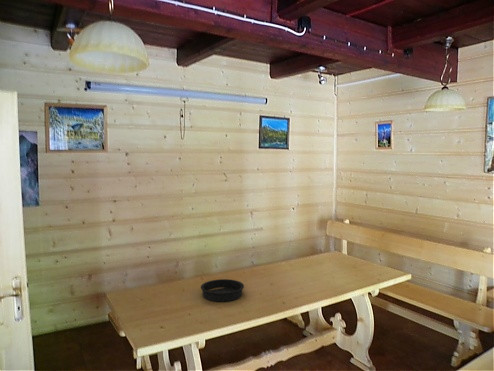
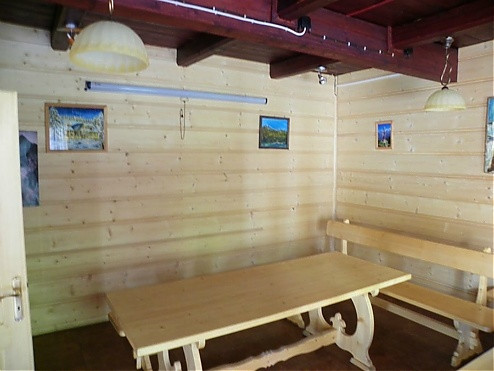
- baking pan (222, 290)
